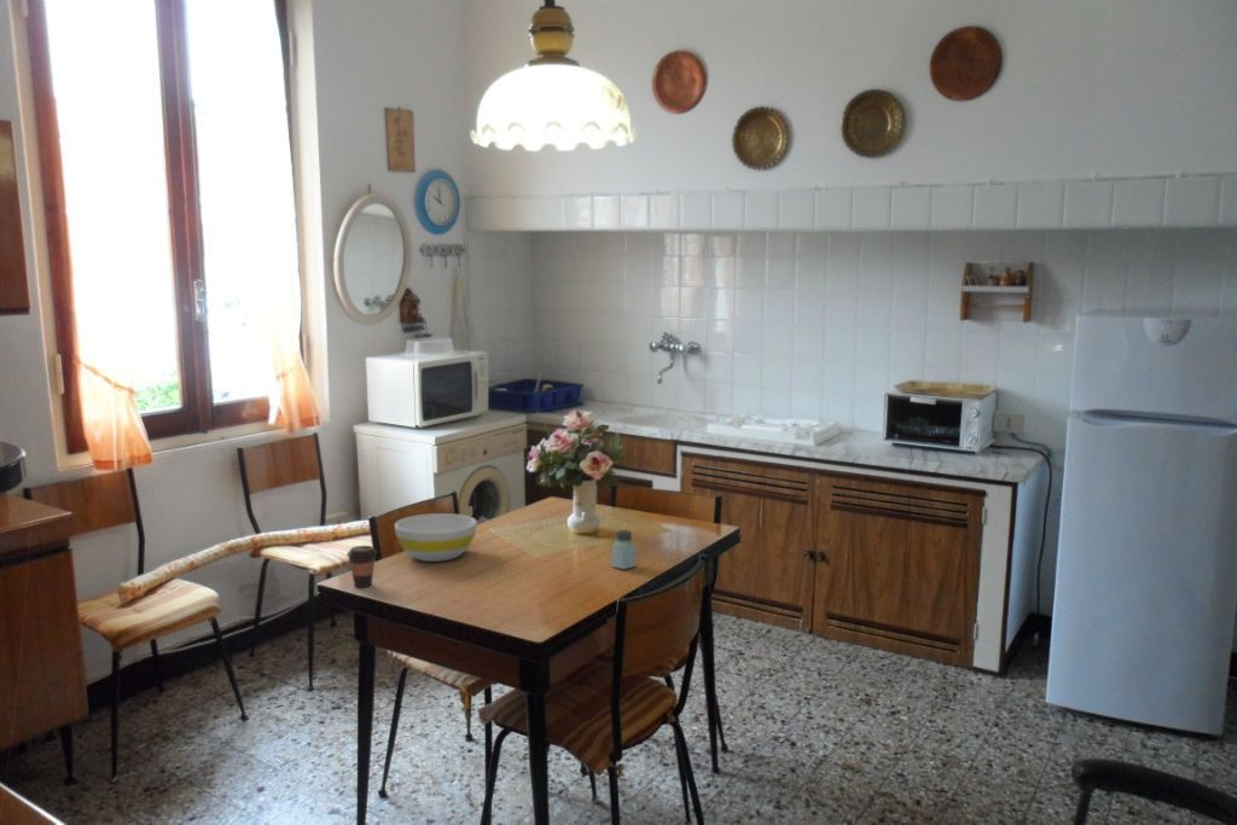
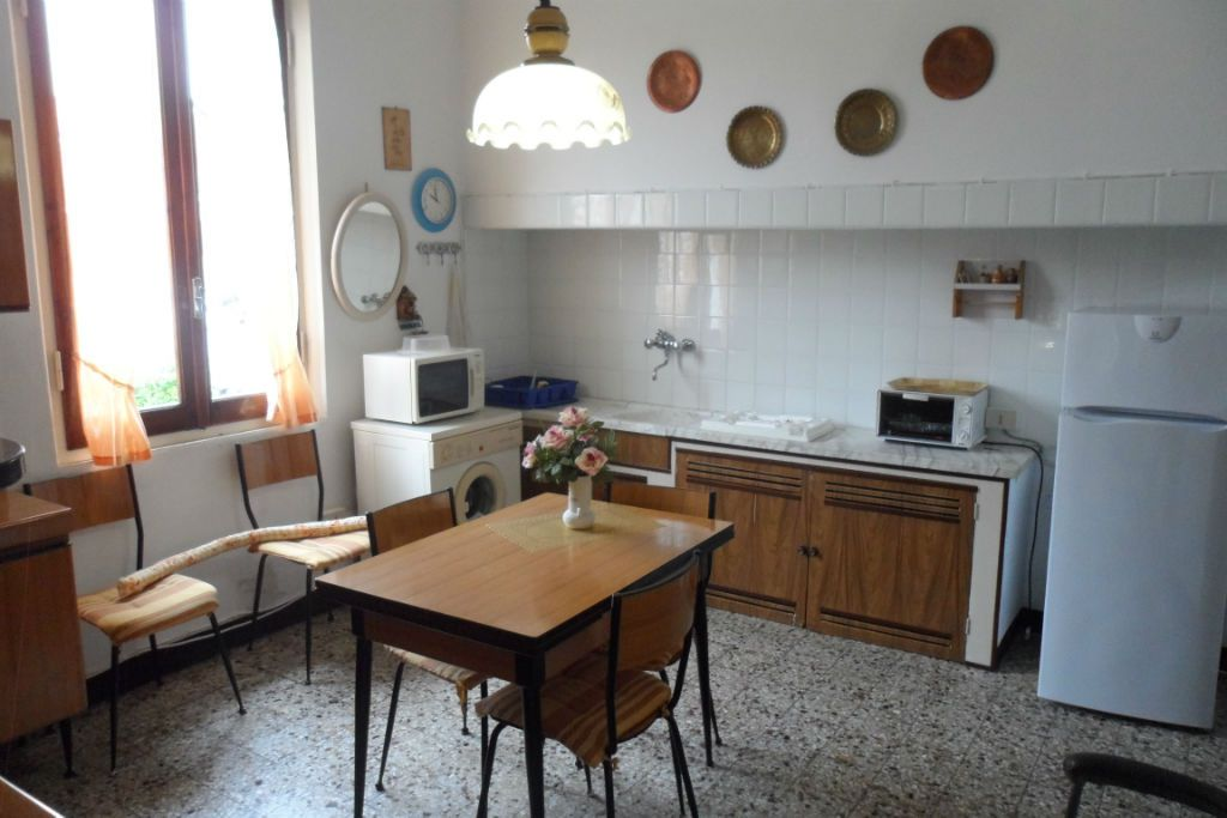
- bowl (436, 539)
- coffee cup (362, 567)
- saltshaker (623, 548)
